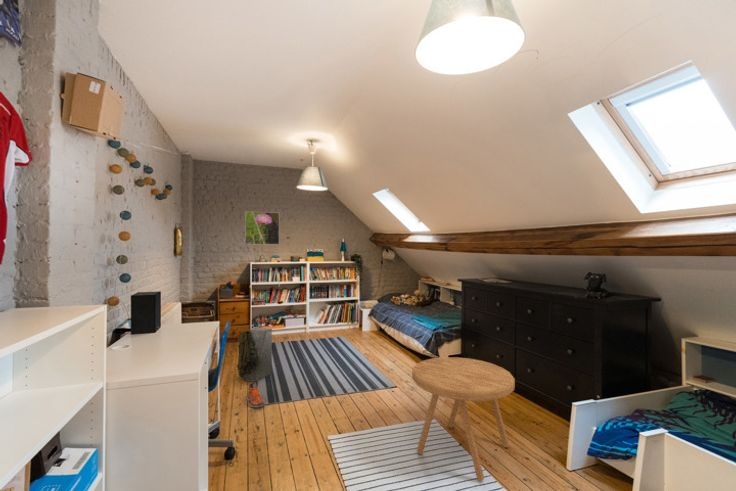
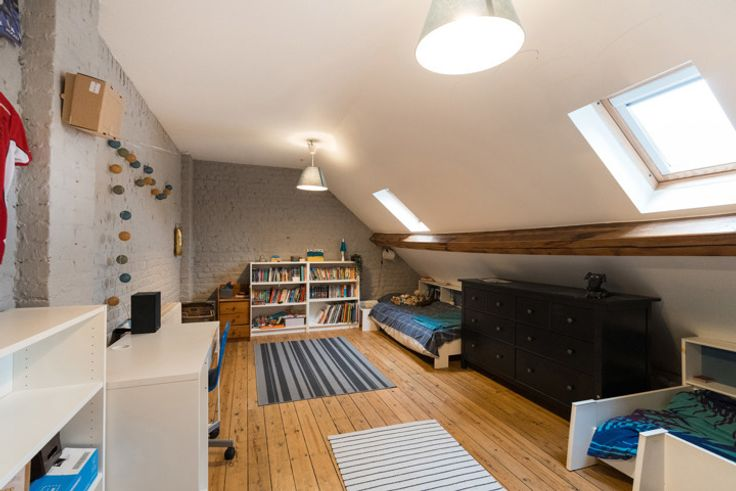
- side table (461, 411)
- backpack (247, 353)
- sneaker (254, 393)
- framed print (262, 228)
